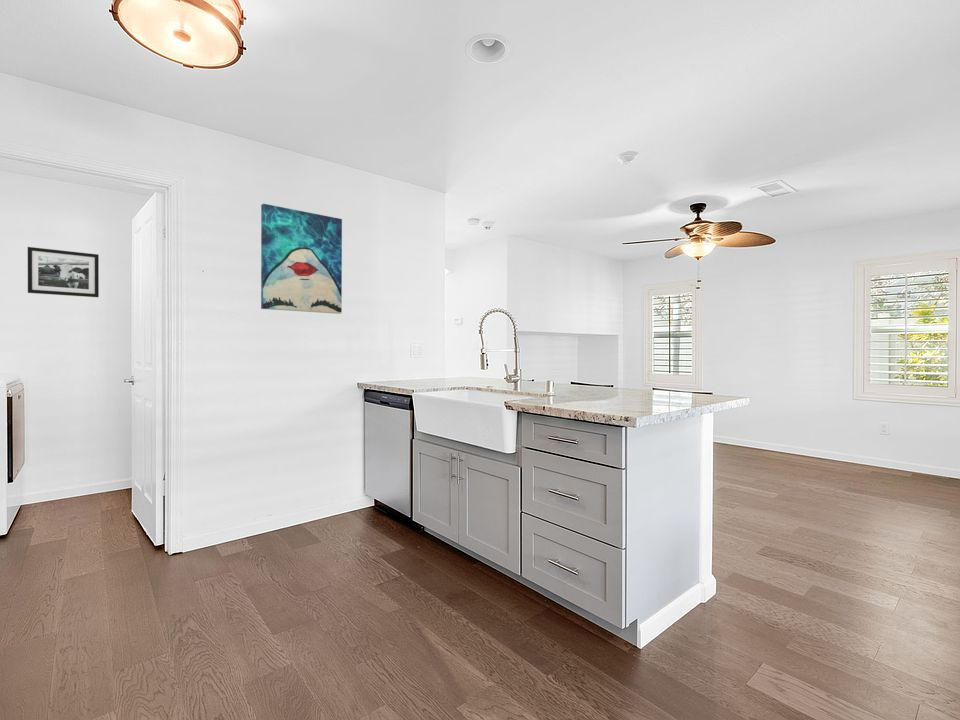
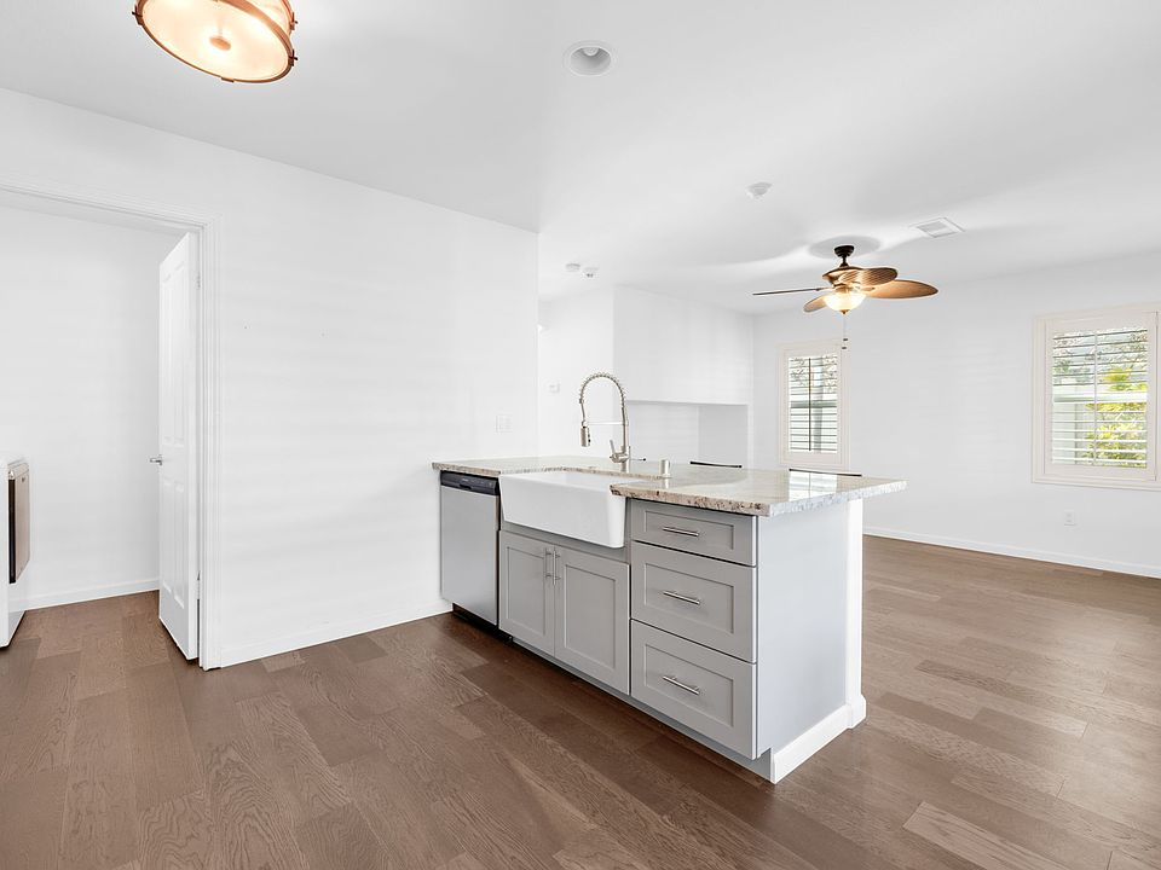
- wall art (303, 261)
- picture frame (64, 273)
